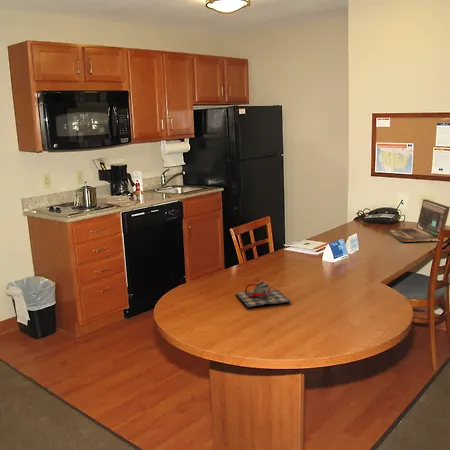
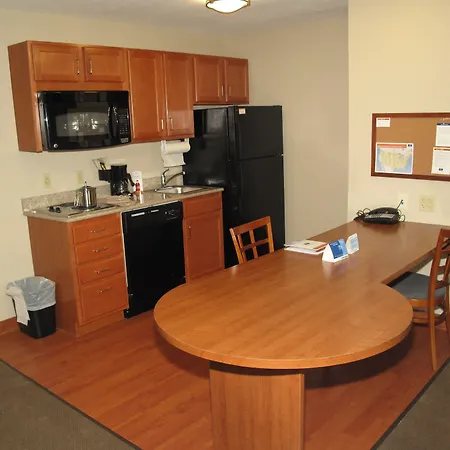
- laptop (418, 219)
- teapot (262, 290)
